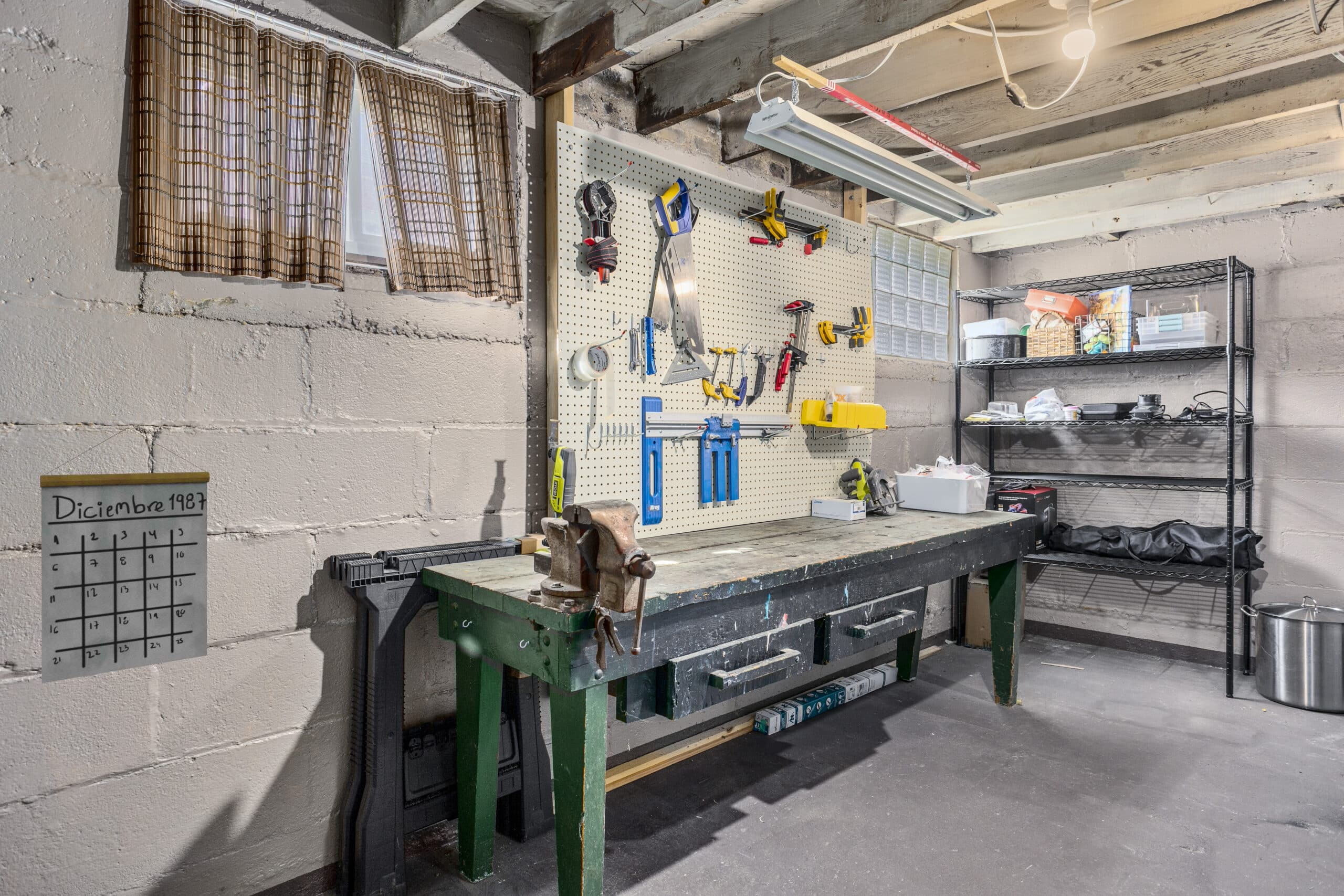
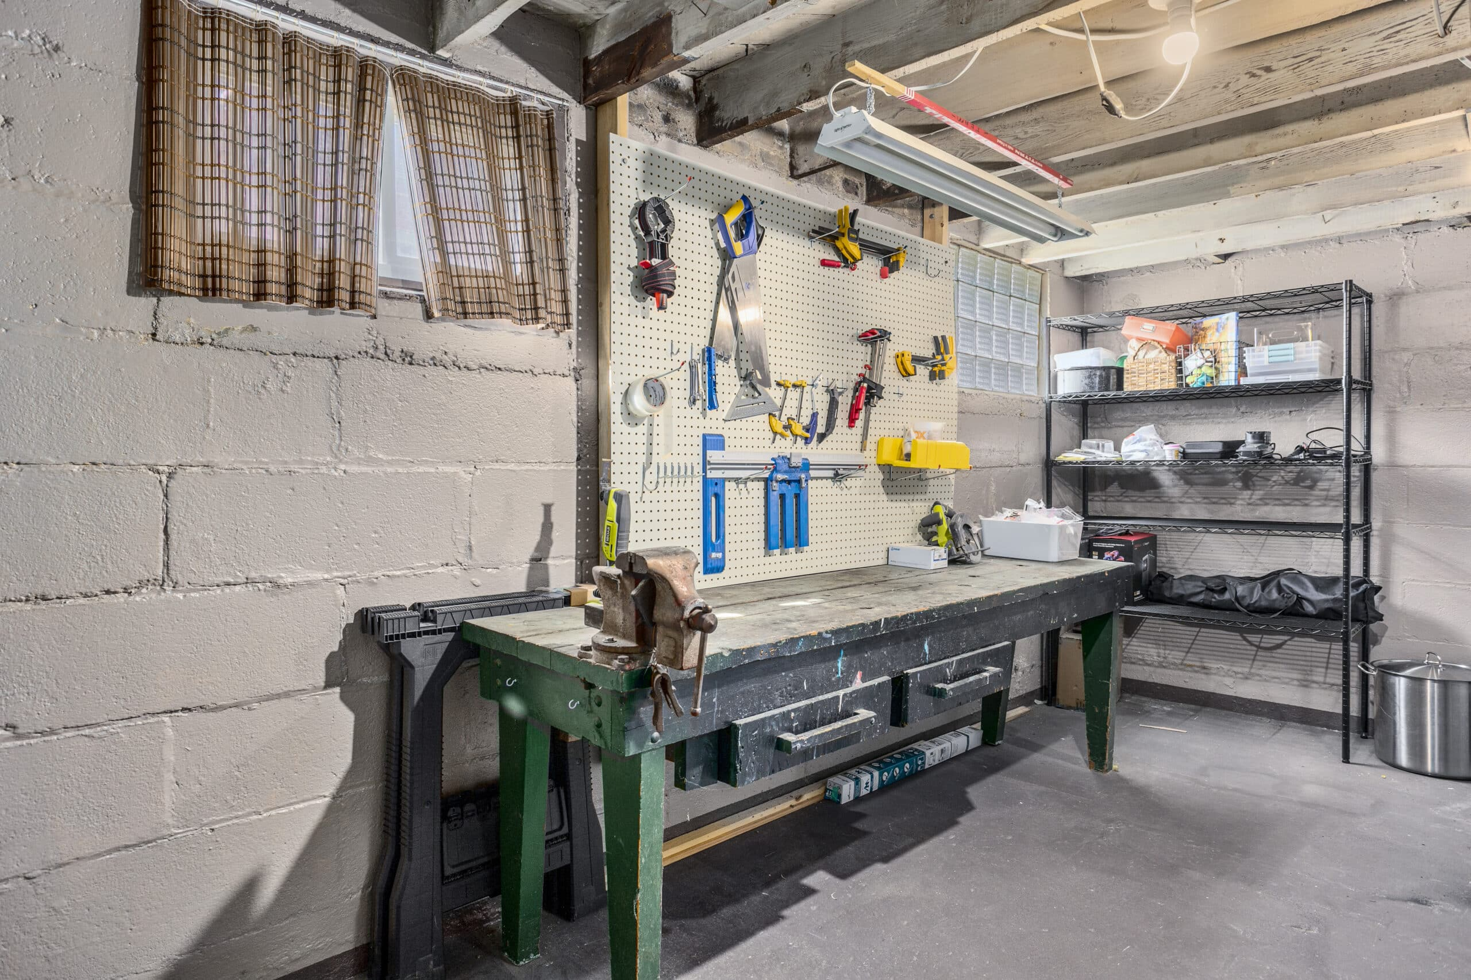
- calendar (130, 547)
